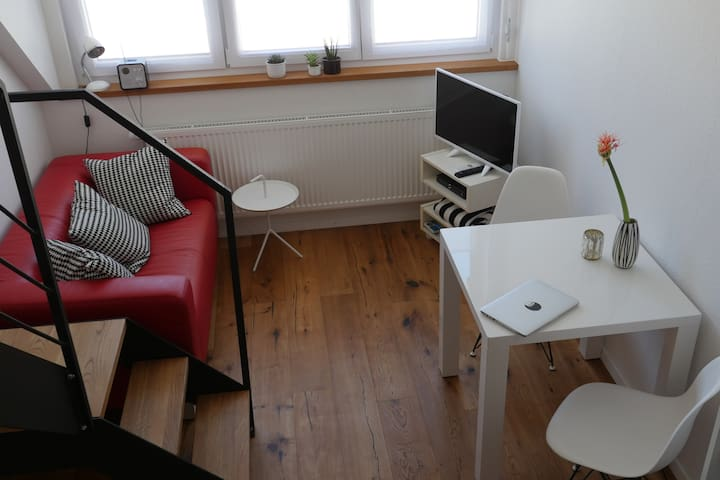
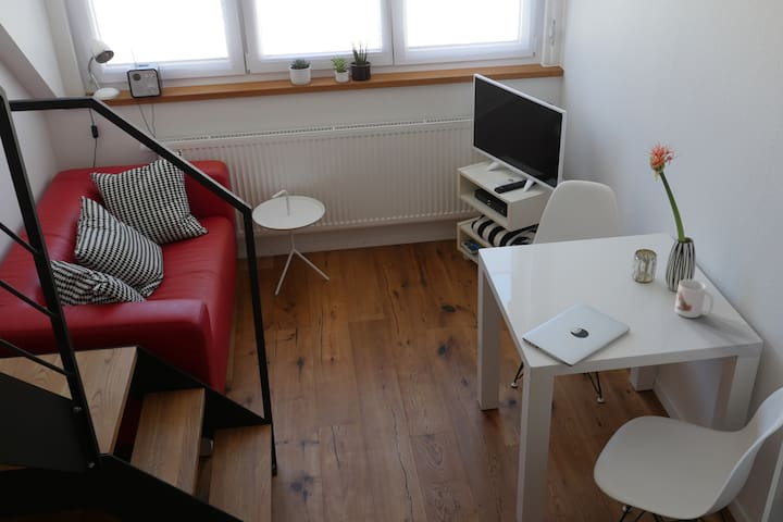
+ mug (695, 300)
